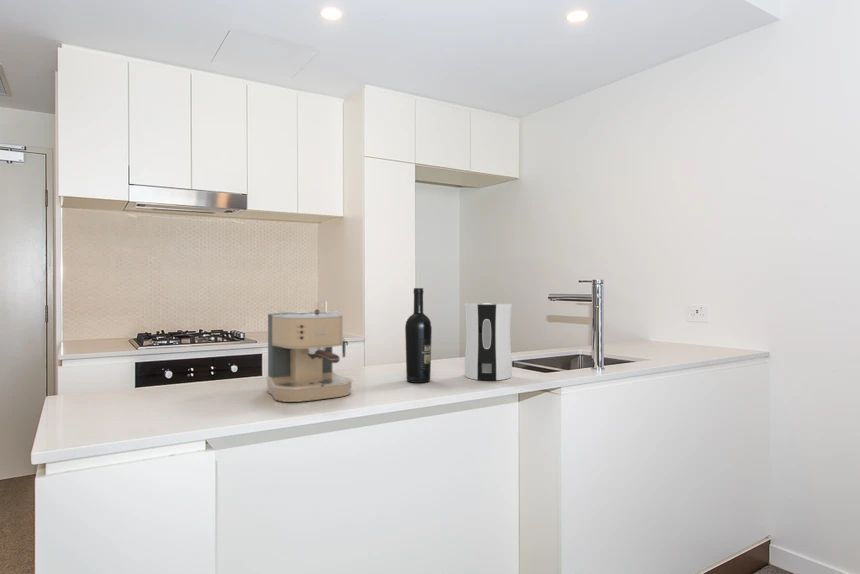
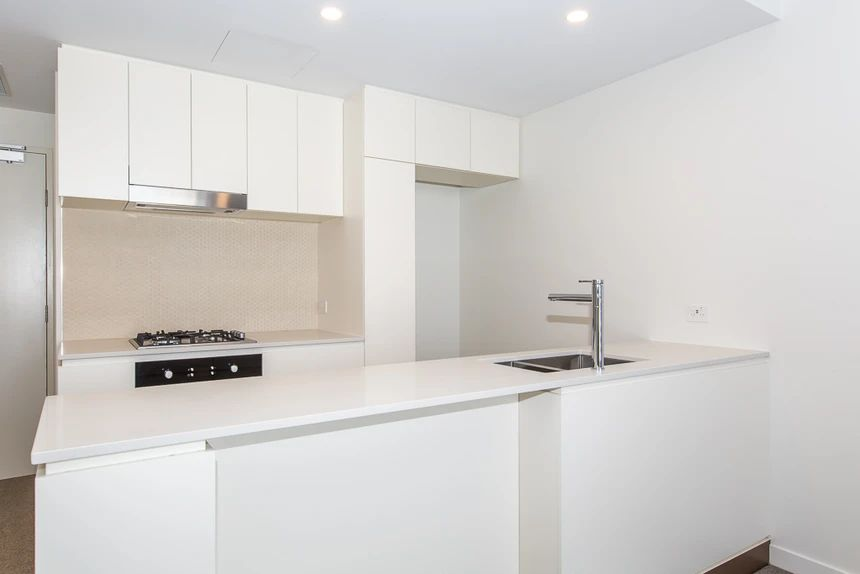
- wine bottle (418, 334)
- soap dispenser (487, 340)
- coffee maker (310, 351)
